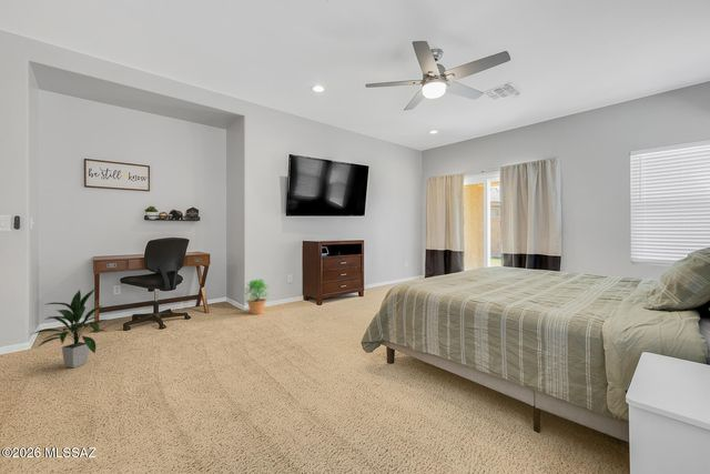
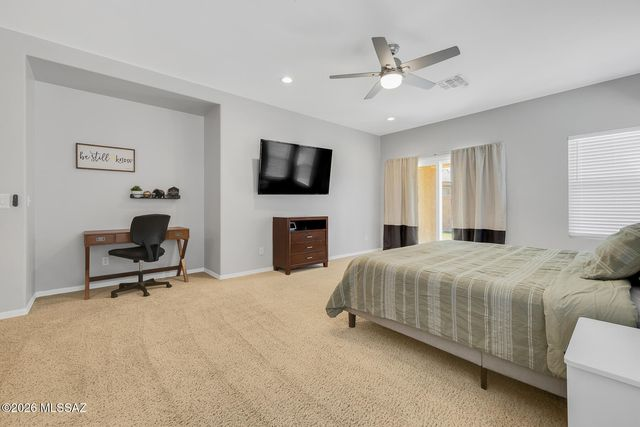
- indoor plant (75, 327)
- potted plant (255, 295)
